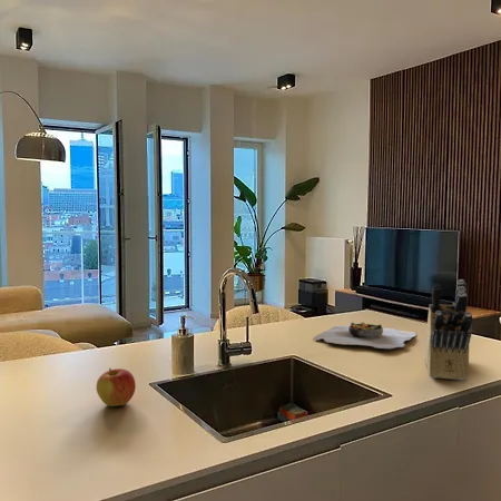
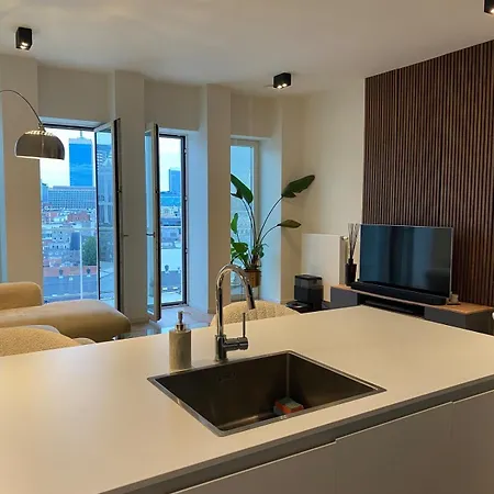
- apple (116, 385)
- cutting board (366, 330)
- knife block (446, 324)
